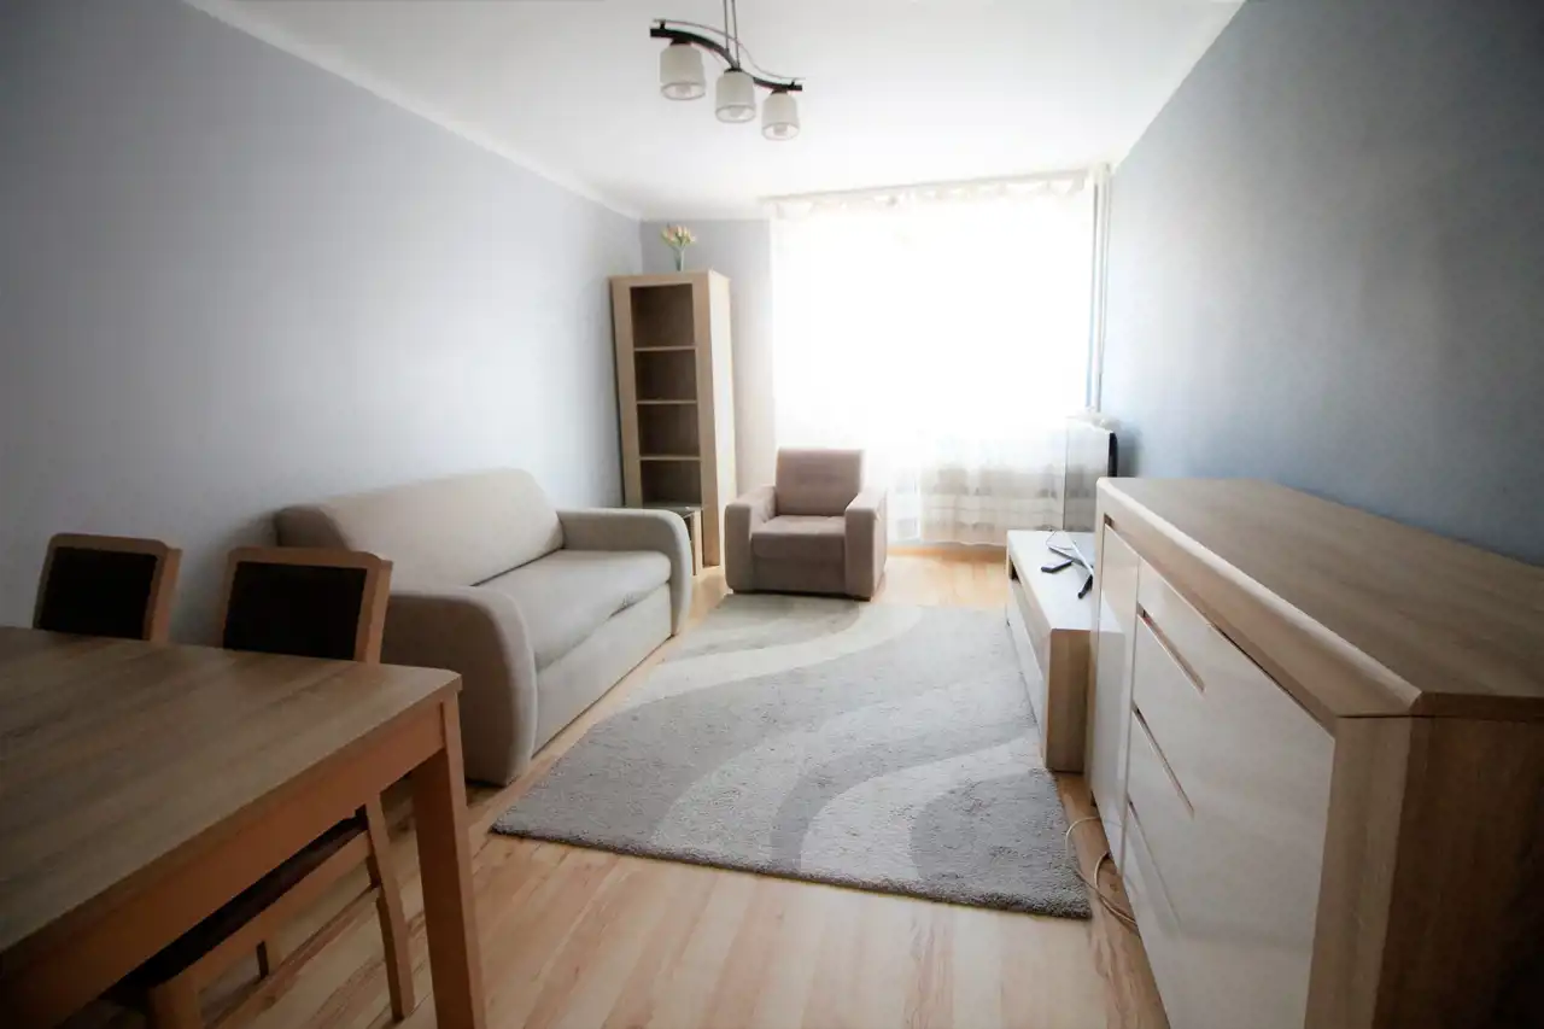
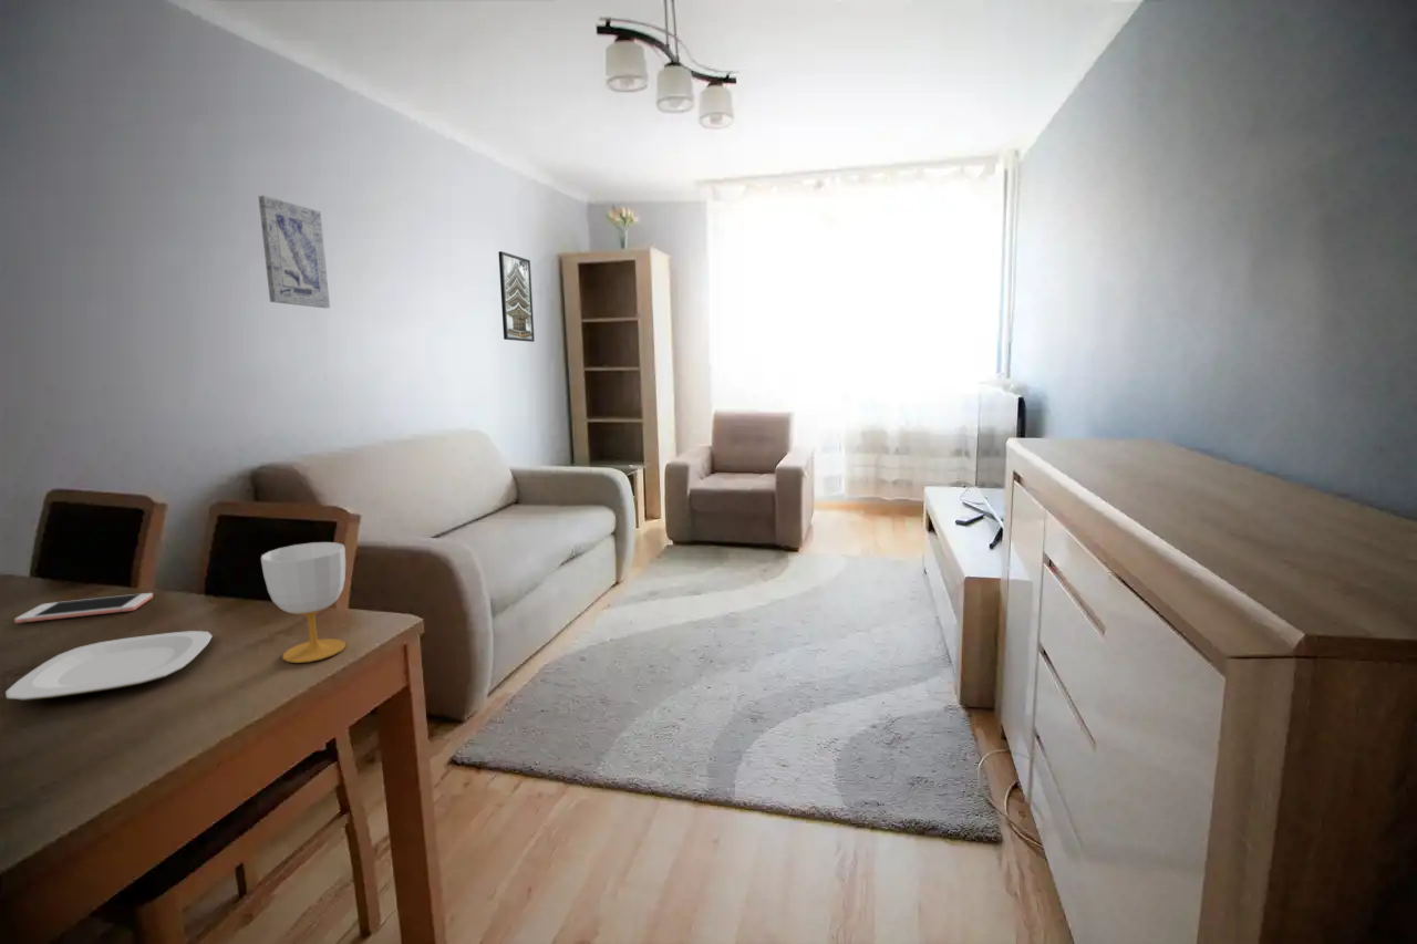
+ cell phone (87, 606)
+ plate (118, 664)
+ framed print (517, 298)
+ cup (309, 601)
+ wall art (296, 255)
